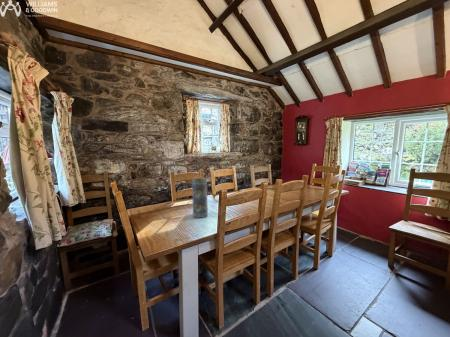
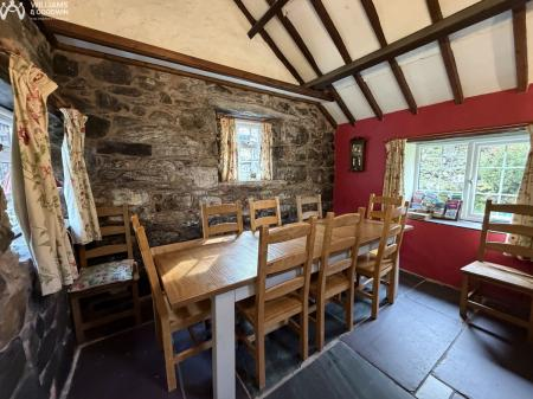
- vase (199, 197)
